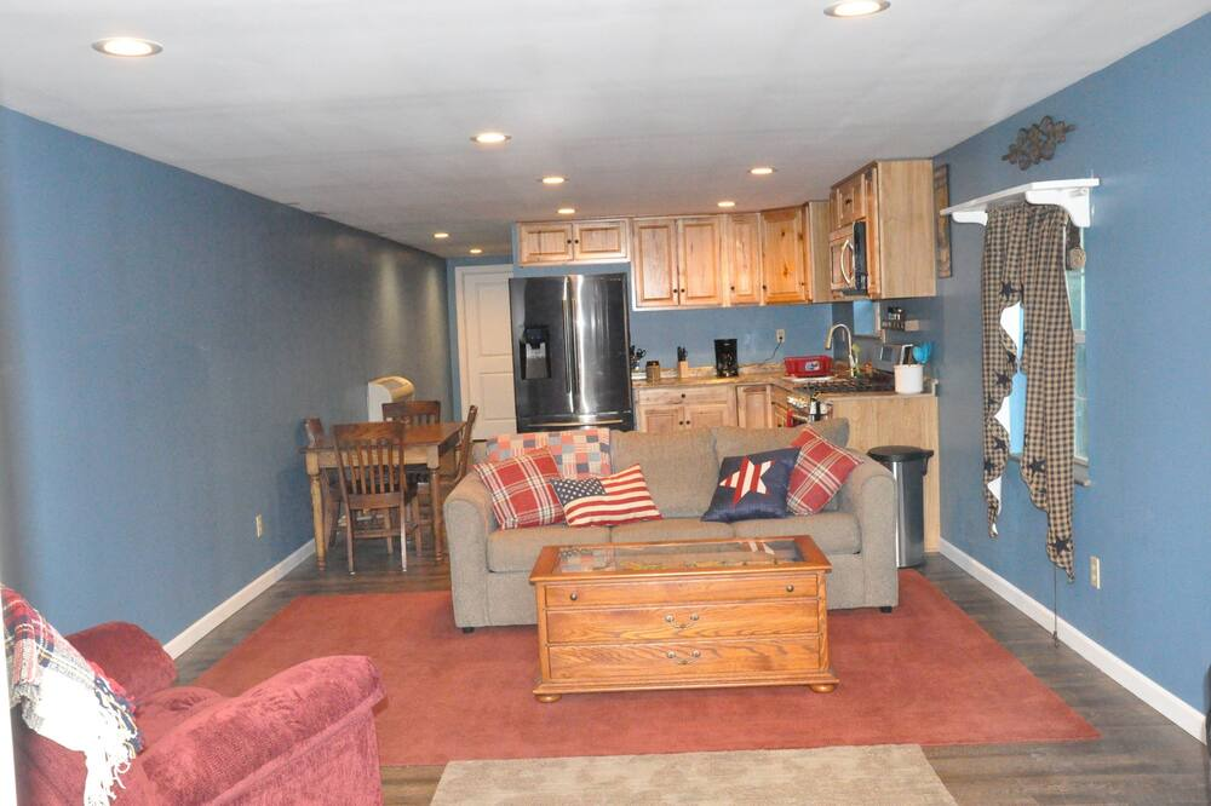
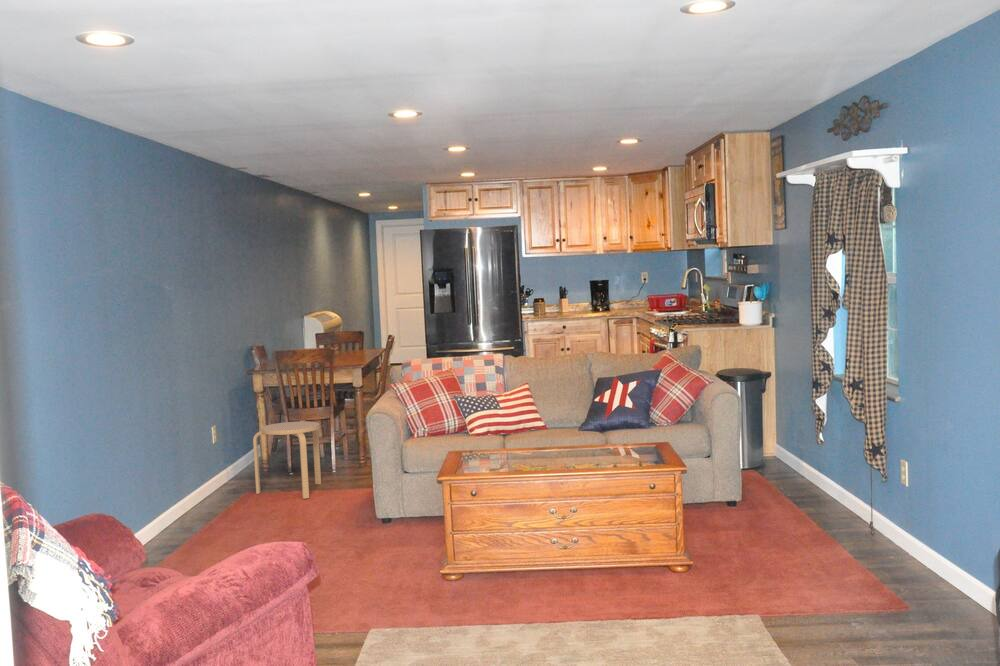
+ stool (300, 457)
